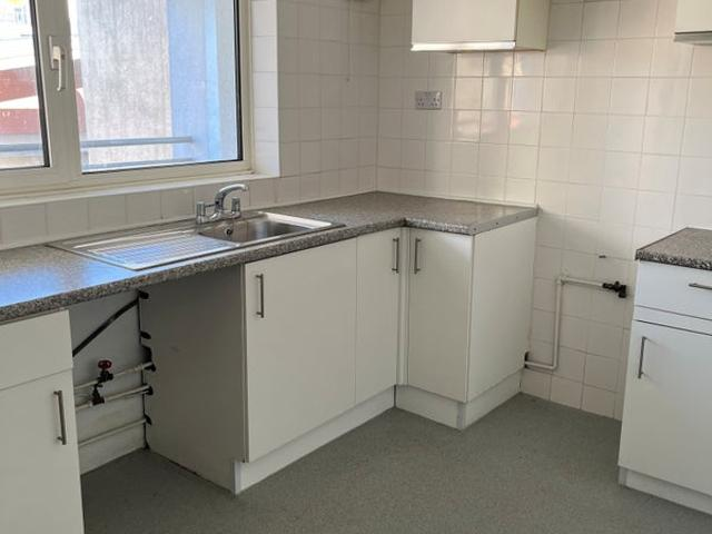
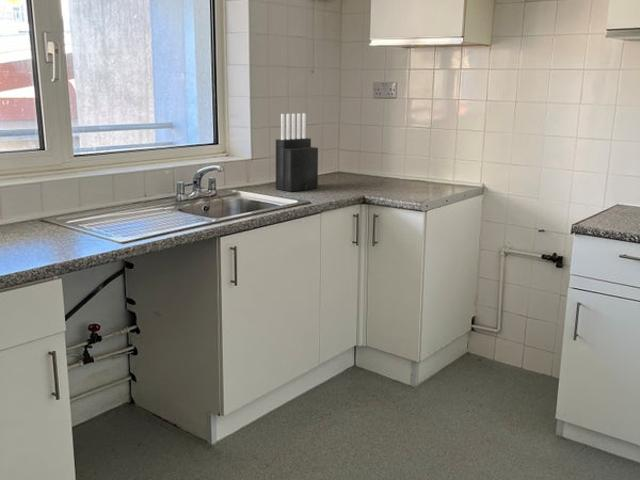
+ knife block (298, 151)
